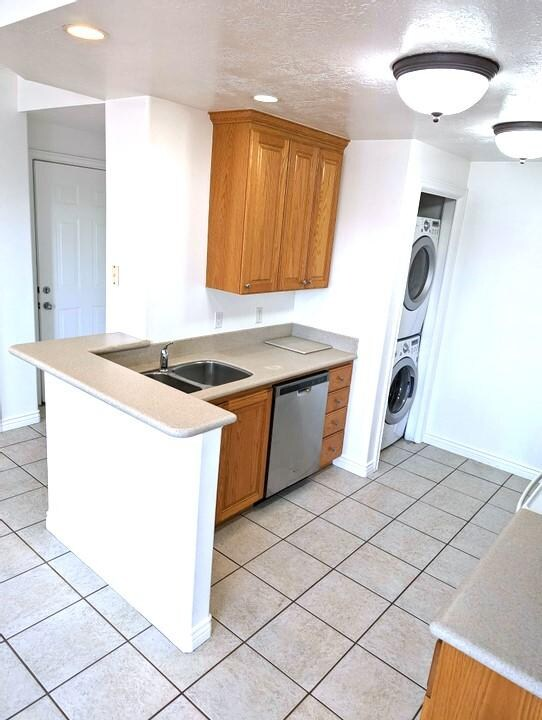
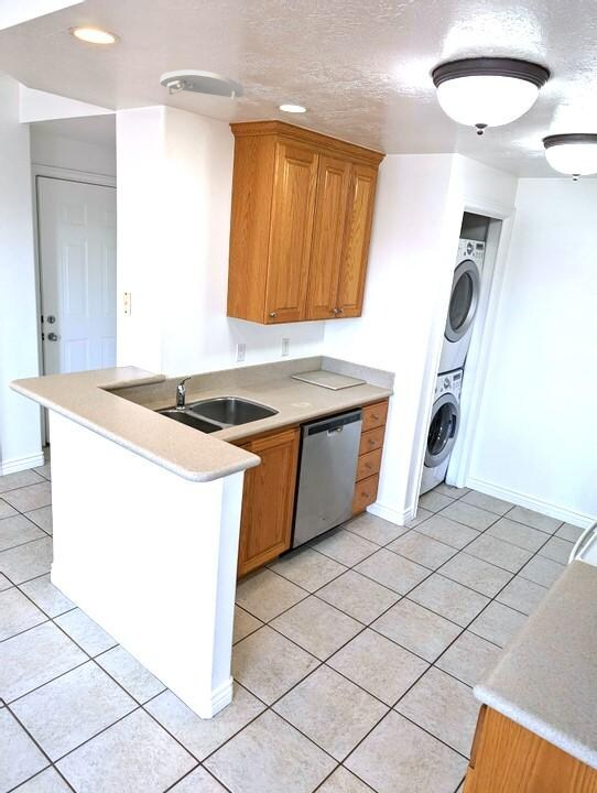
+ smoke detector (203, 88)
